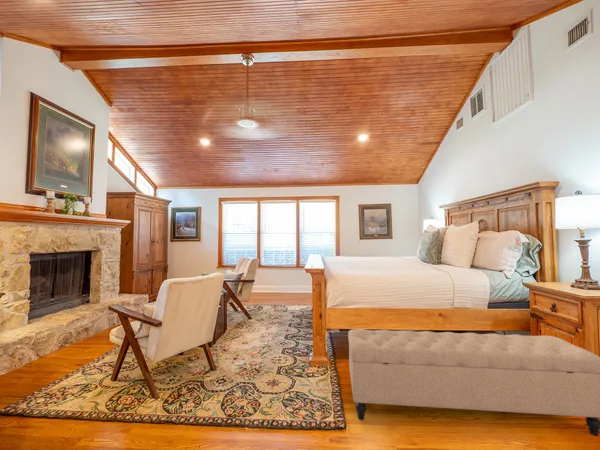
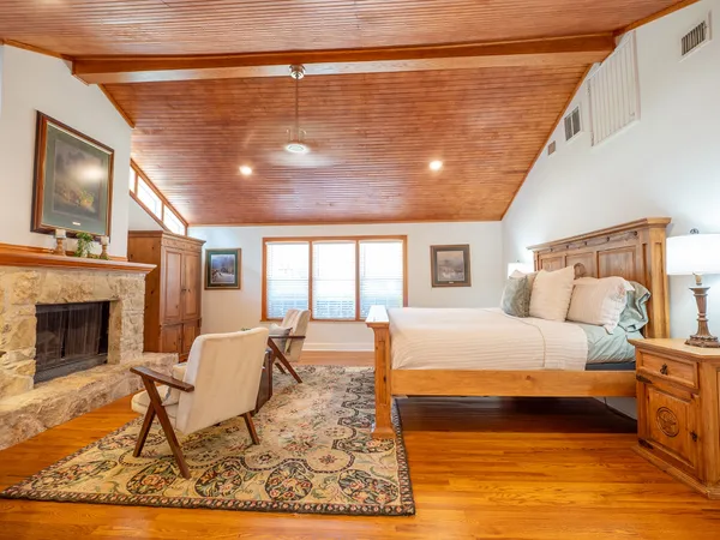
- bench (459, 374)
